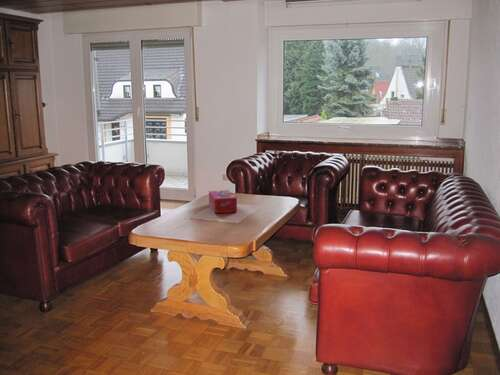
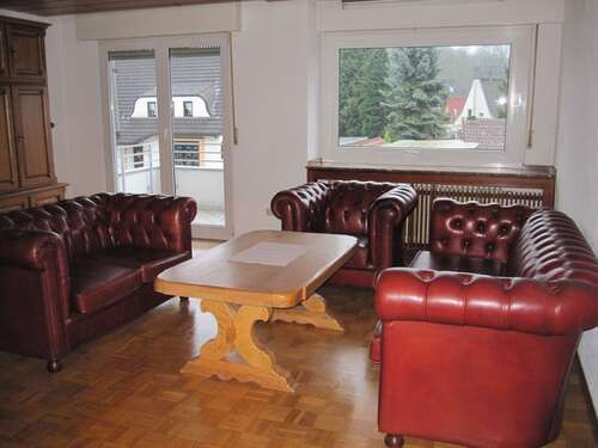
- tissue box (222, 201)
